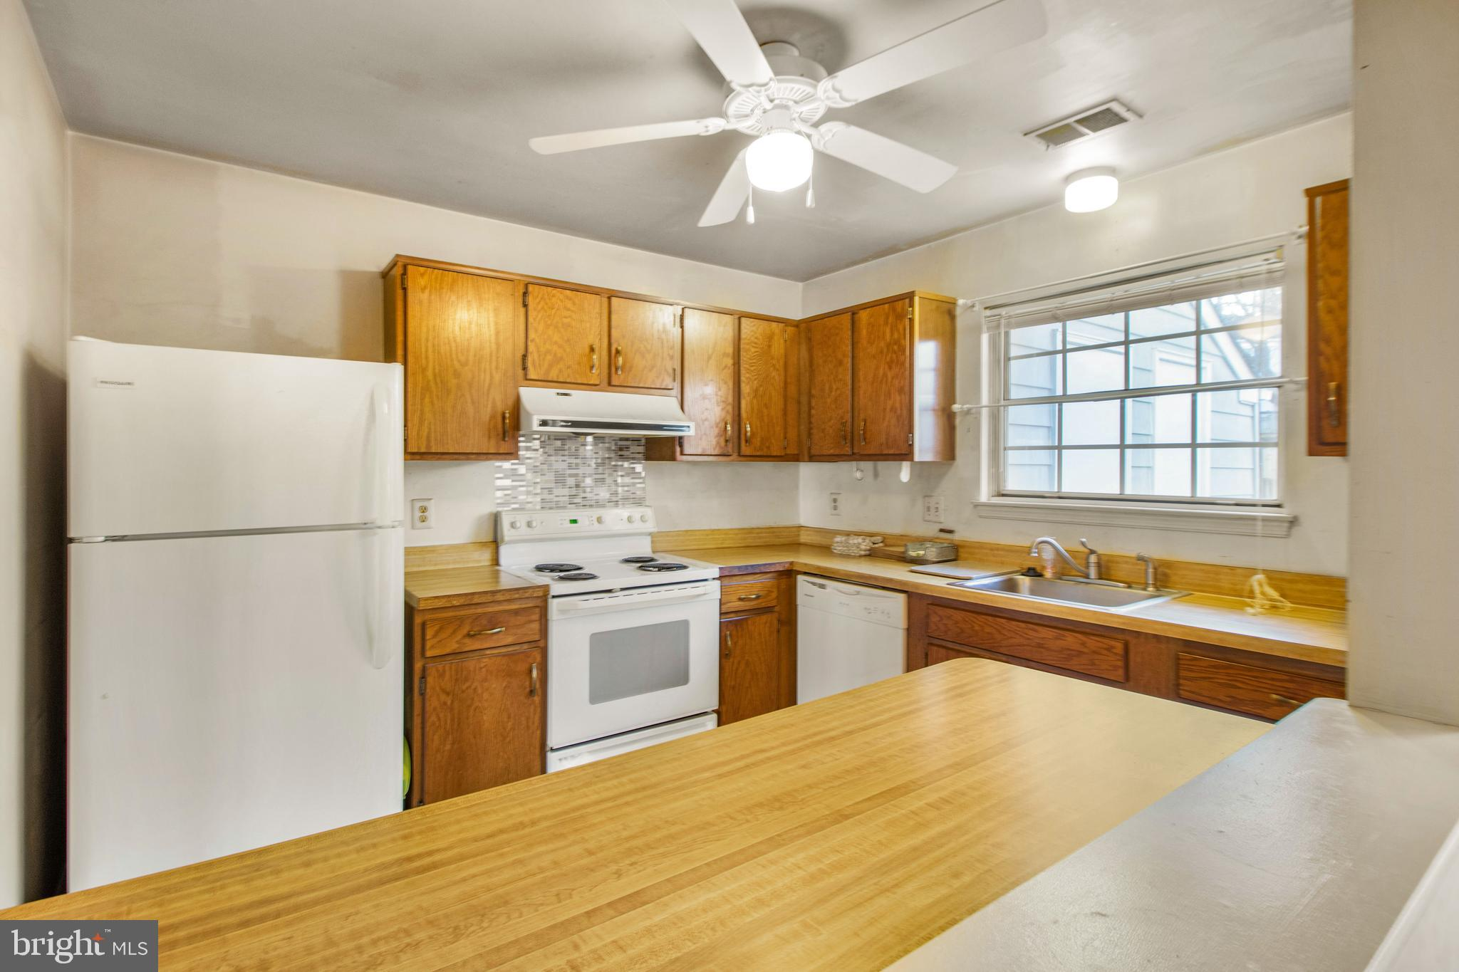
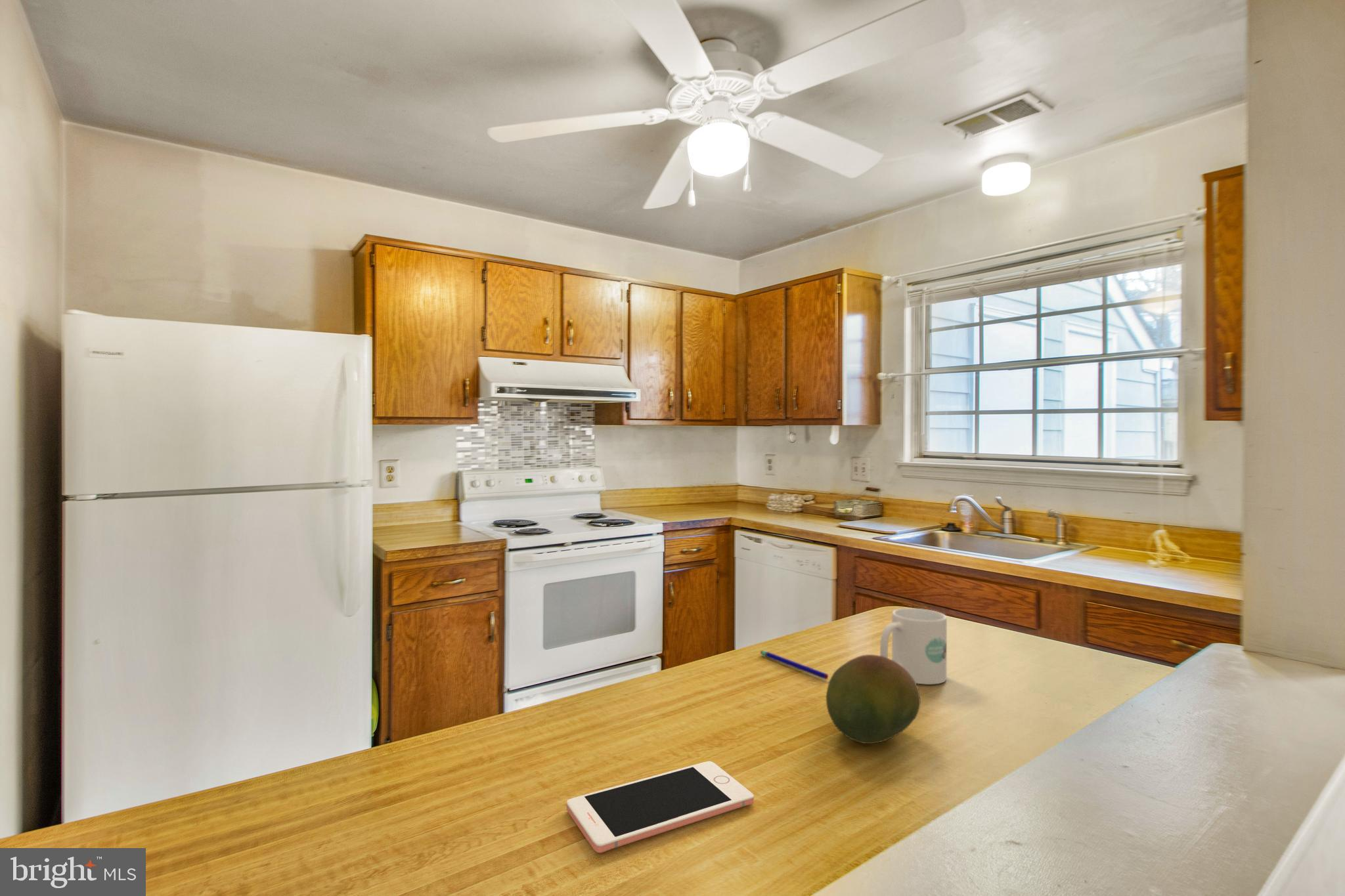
+ cell phone (661, 801)
+ mug (910, 646)
+ pen (792, 664)
+ fruit (872, 699)
